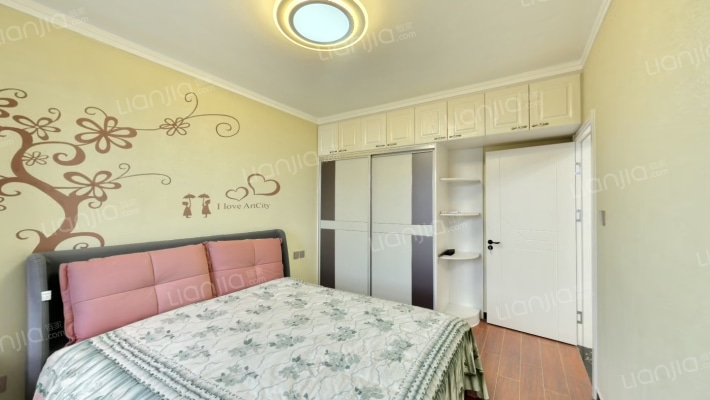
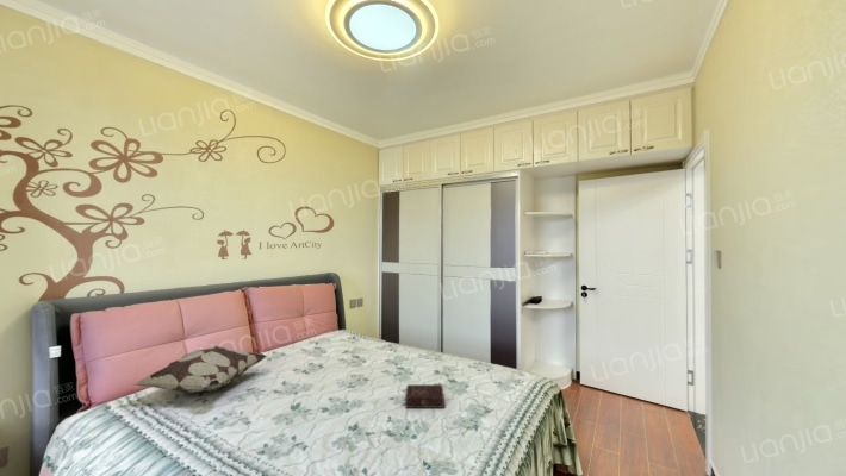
+ book (424, 395)
+ decorative pillow (207, 369)
